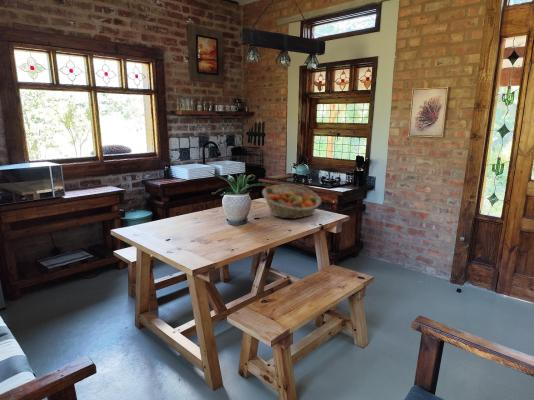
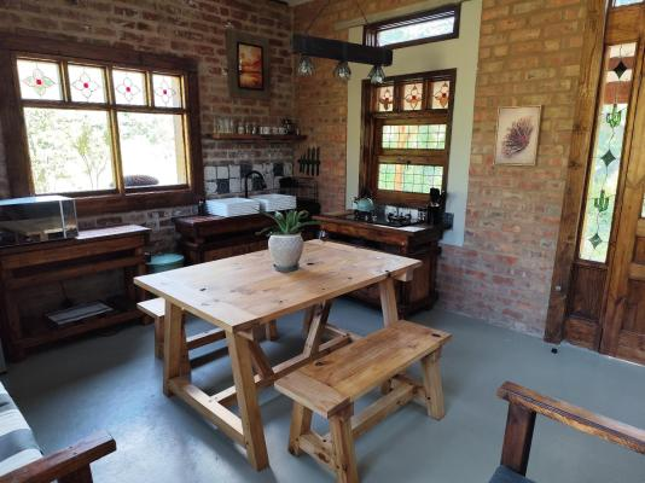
- fruit basket (291, 200)
